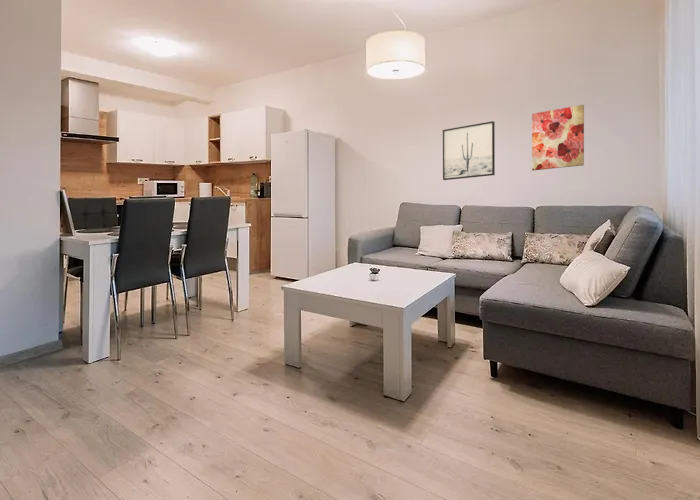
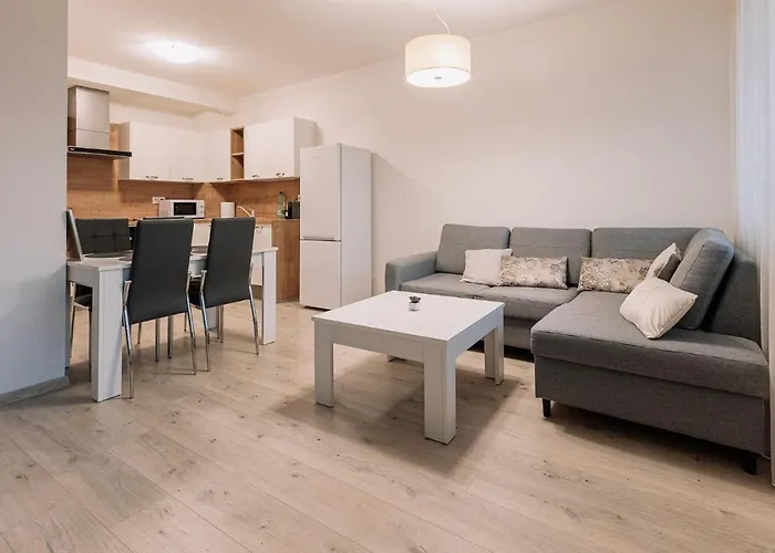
- wall art (557, 138)
- wall art (467, 151)
